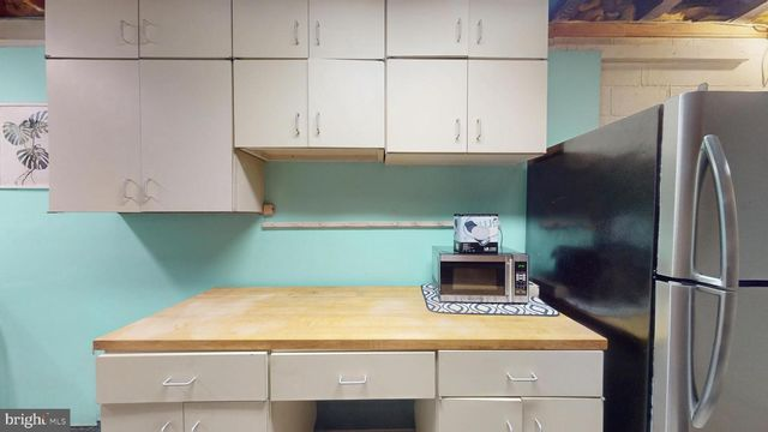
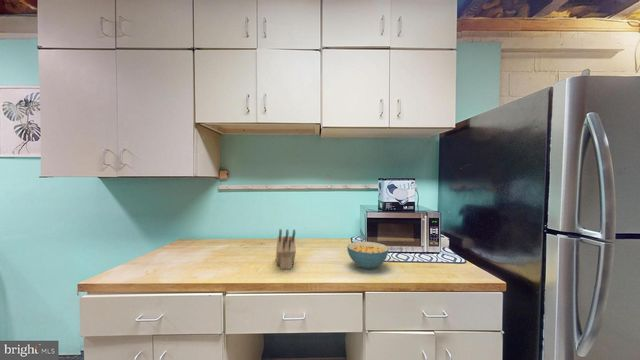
+ knife block (285, 244)
+ cereal bowl (367, 256)
